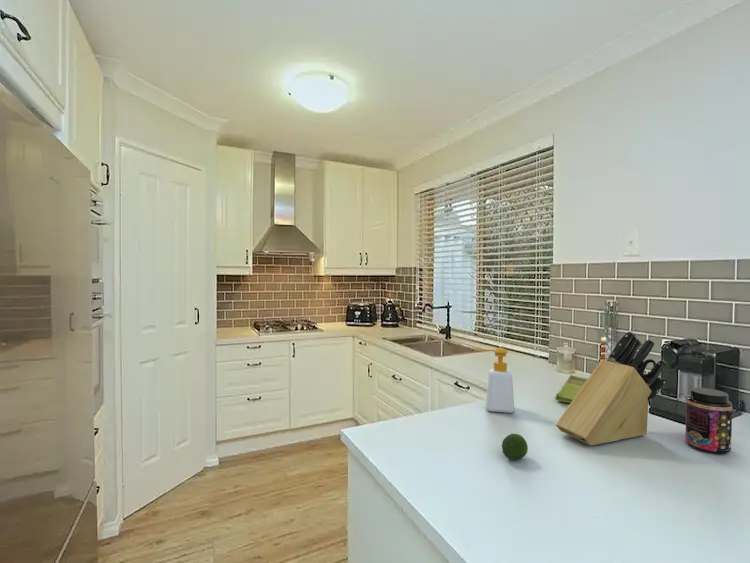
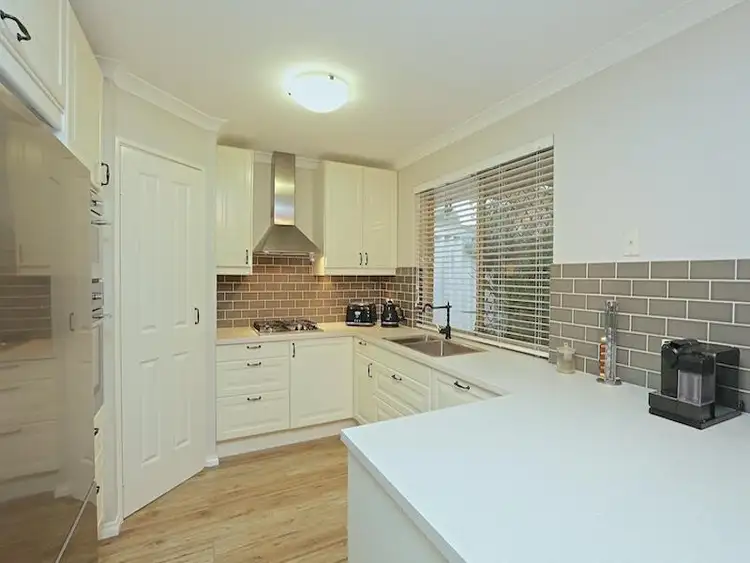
- jar (708, 419)
- knife block (613, 383)
- fruit (514, 446)
- dish towel (580, 388)
- soap bottle (493, 378)
